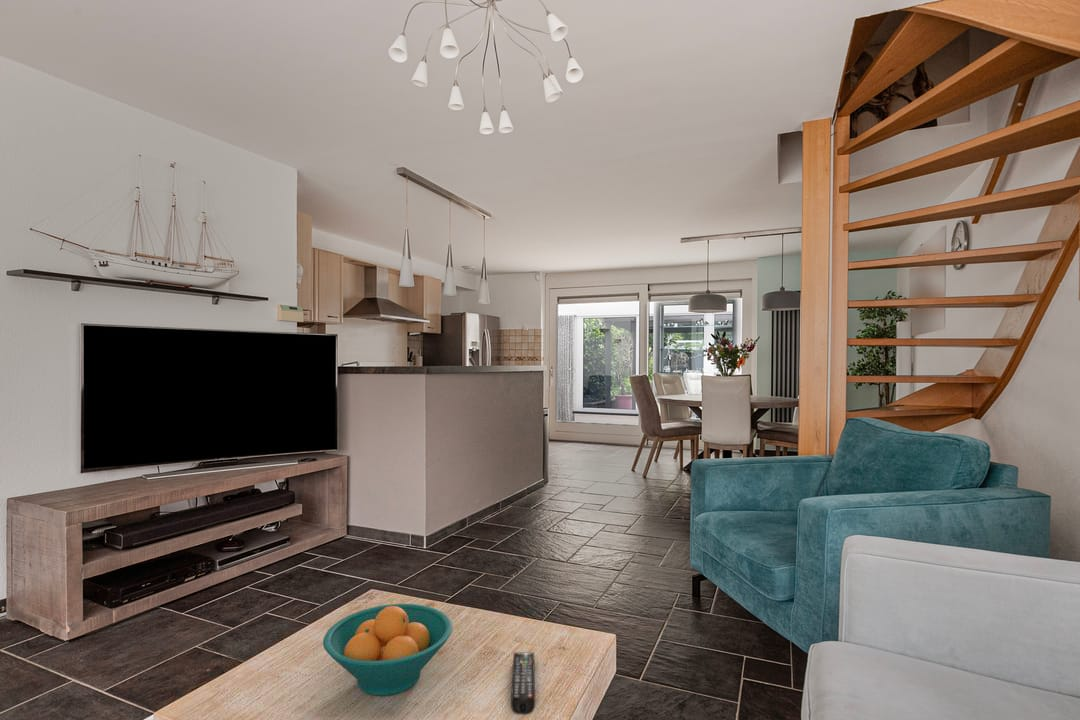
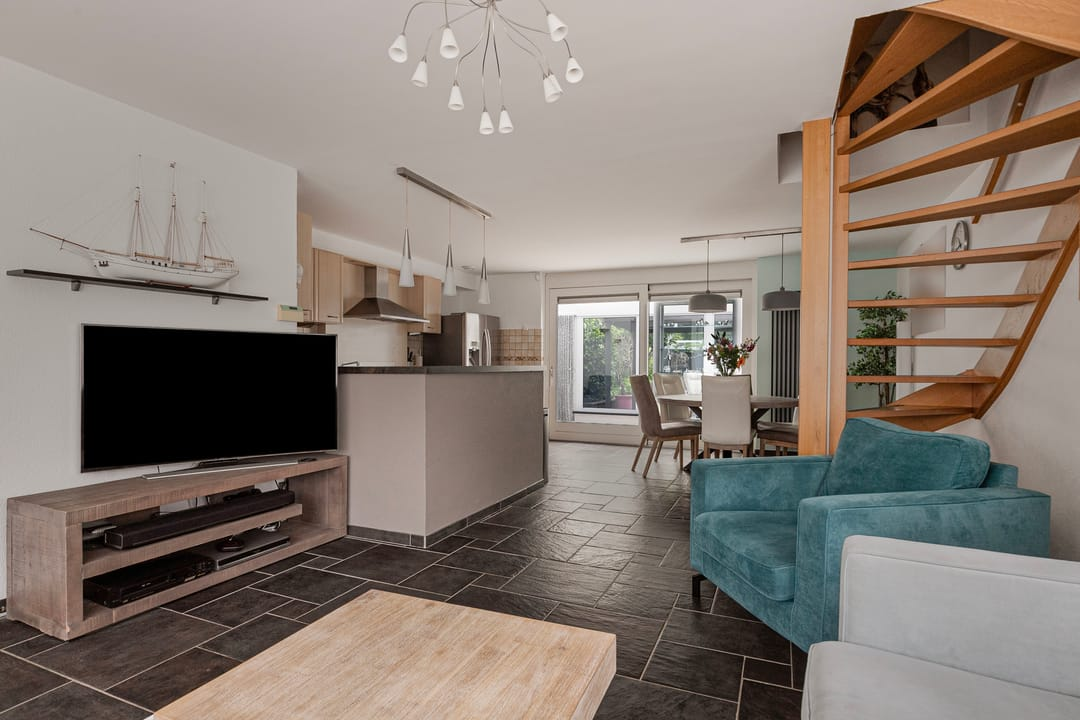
- remote control (523, 678)
- fruit bowl (389, 643)
